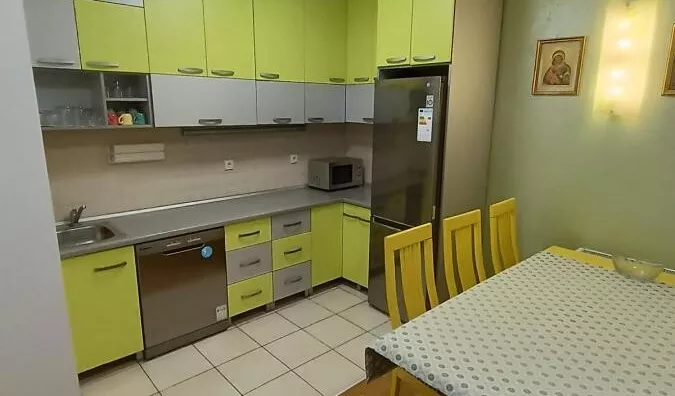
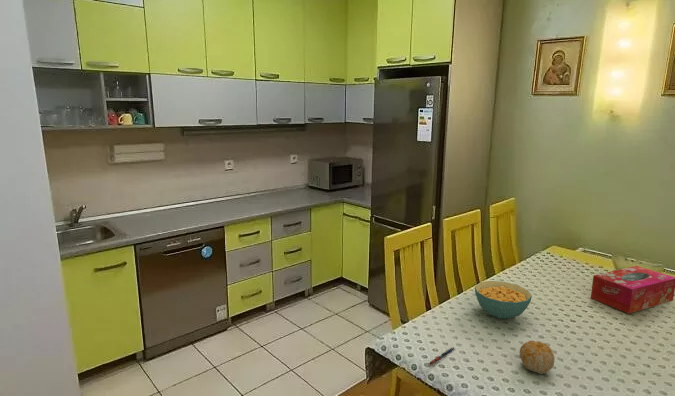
+ fruit (536, 356)
+ tissue box (633, 288)
+ cereal bowl (501, 303)
+ pen (442, 355)
